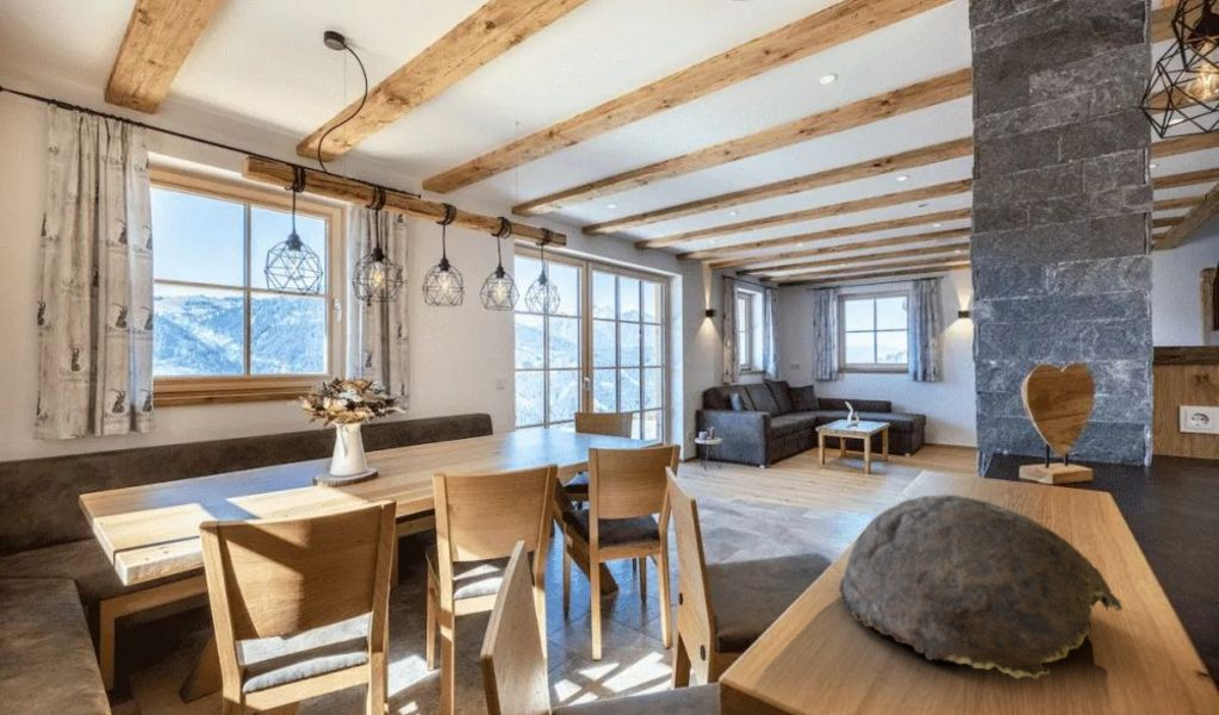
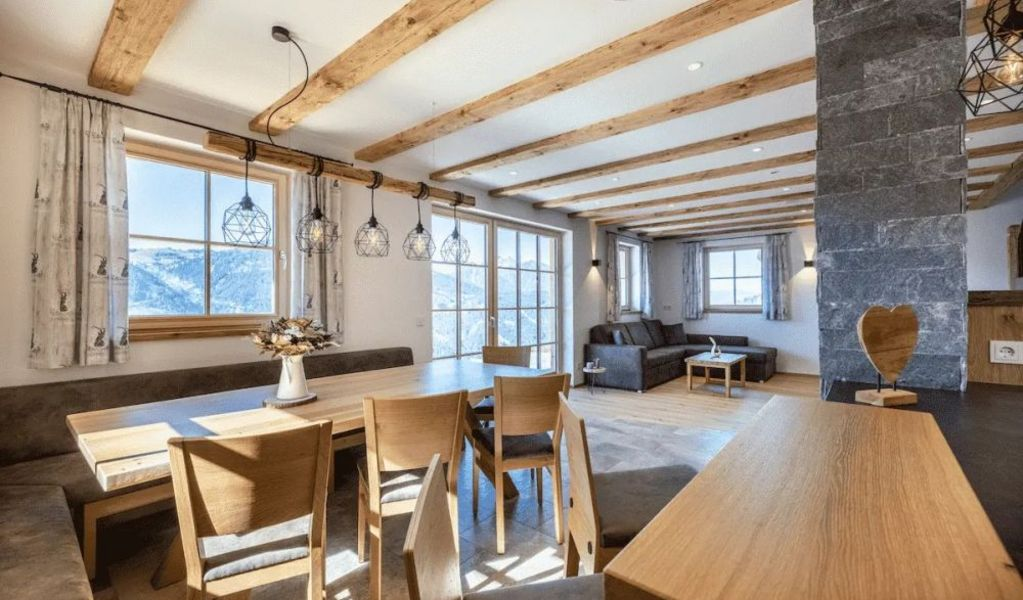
- decorative bowl (966, 557)
